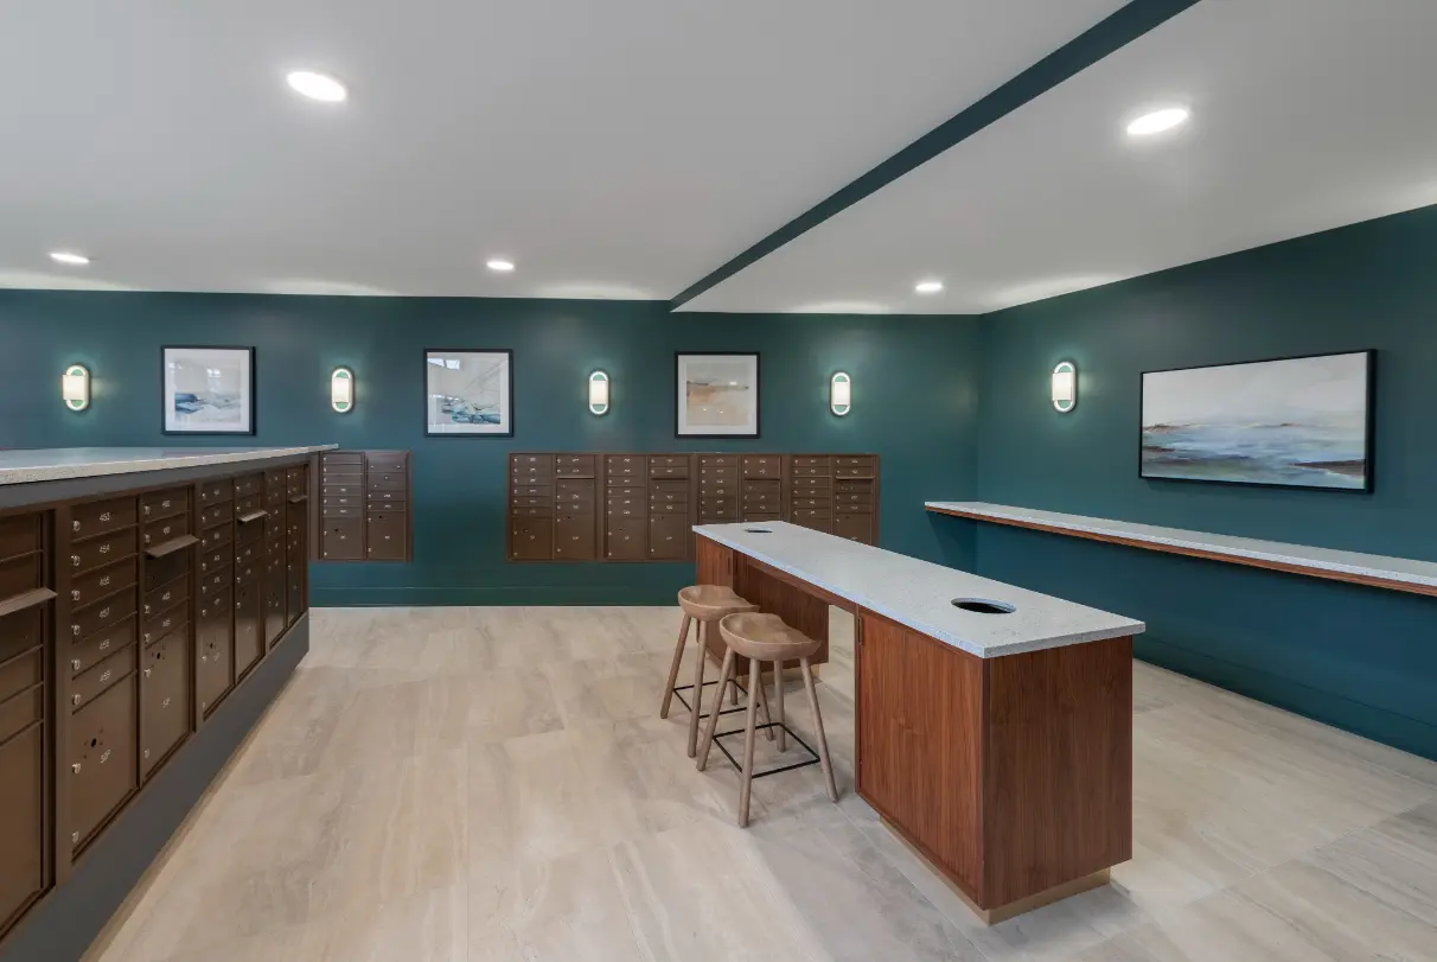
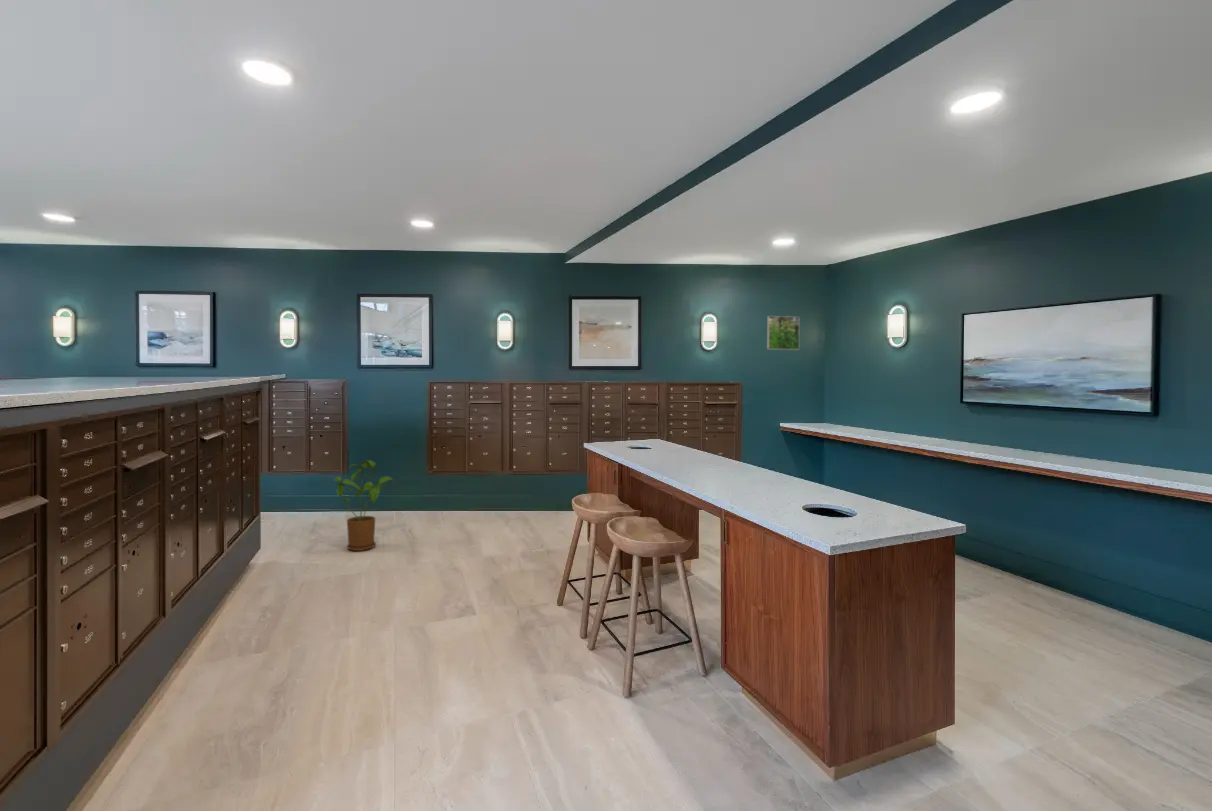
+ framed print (783, 333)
+ house plant (365, 505)
